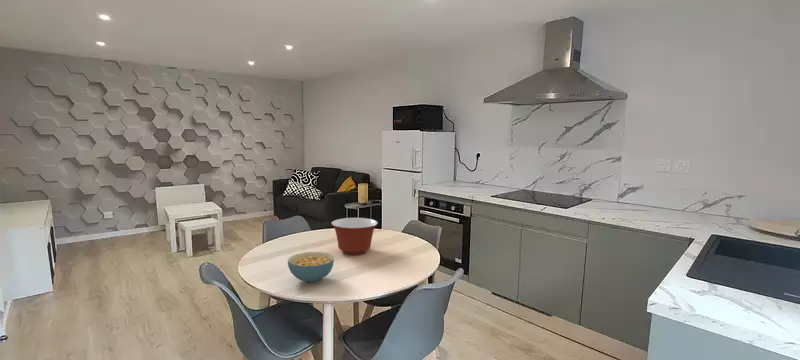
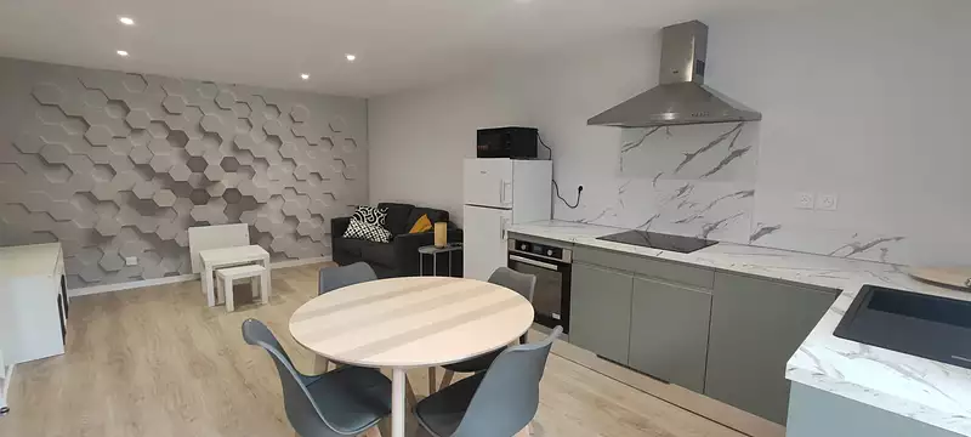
- cereal bowl (311, 269)
- mixing bowl (354, 236)
